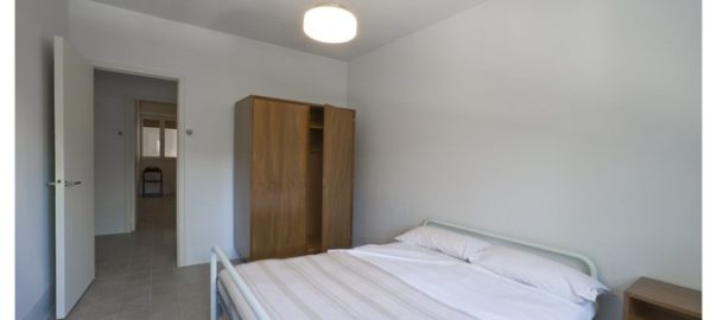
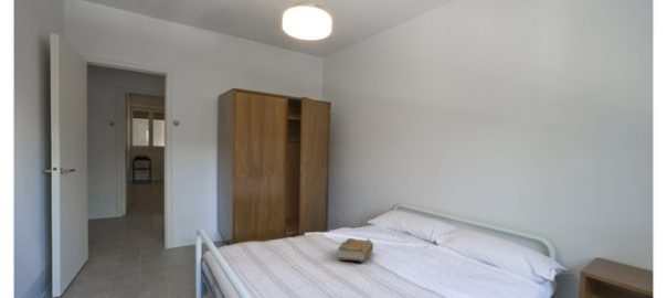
+ book (356, 248)
